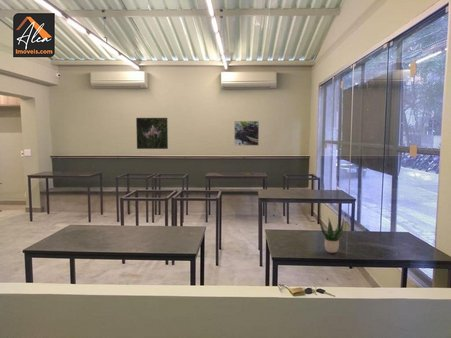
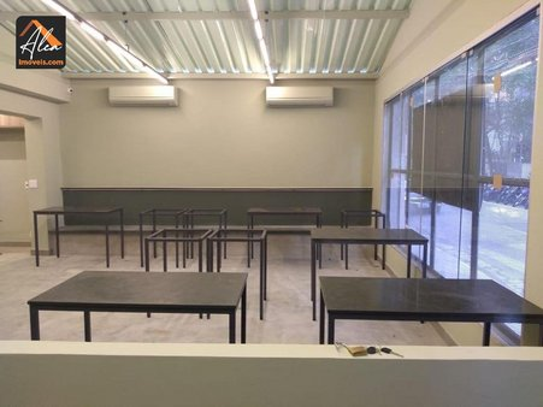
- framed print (152, 133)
- potted plant (331, 232)
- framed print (246, 133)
